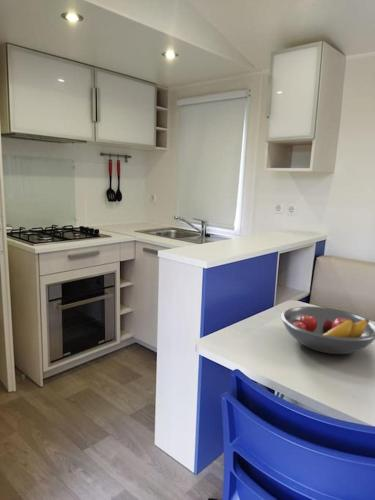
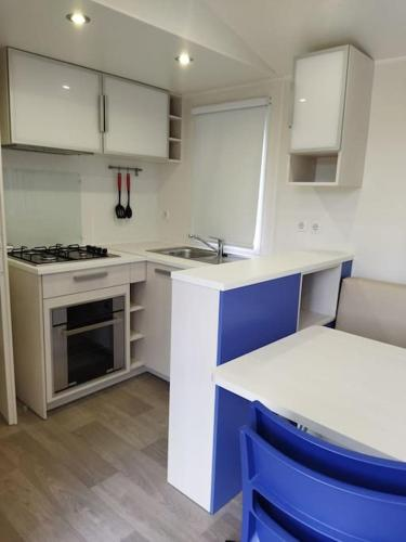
- fruit bowl (327, 329)
